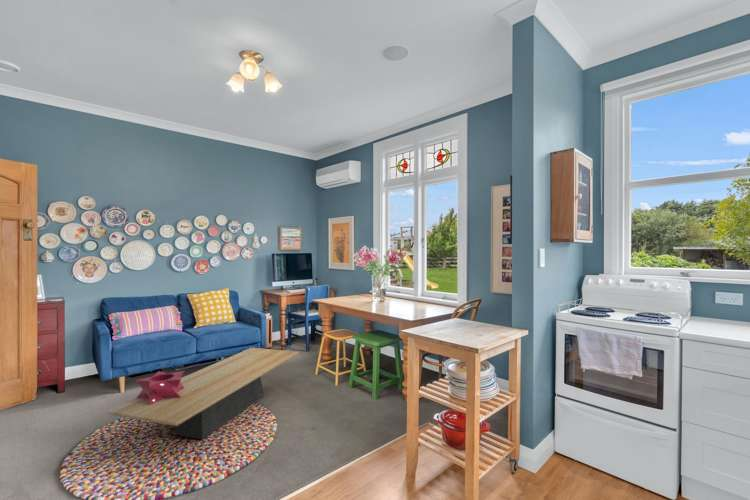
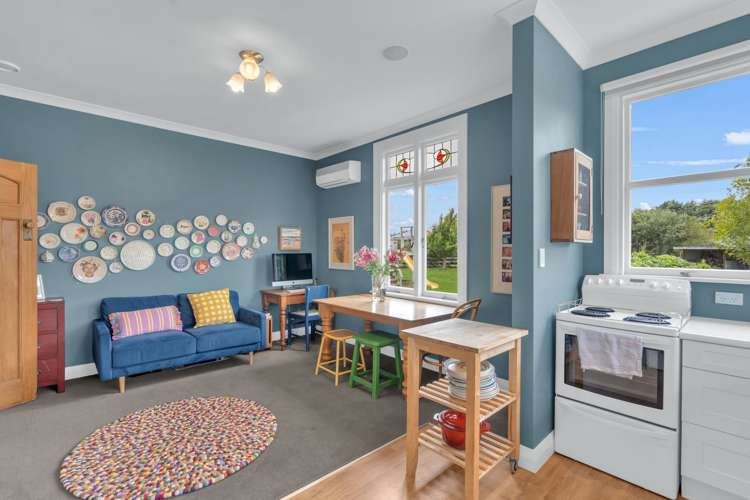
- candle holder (161, 386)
- coffee table (224, 393)
